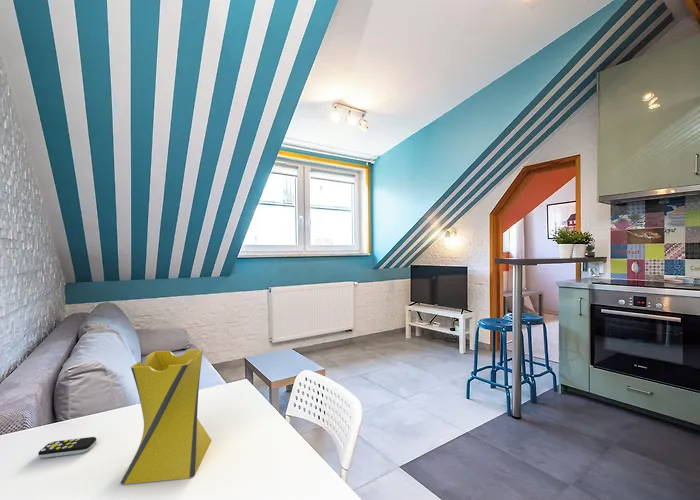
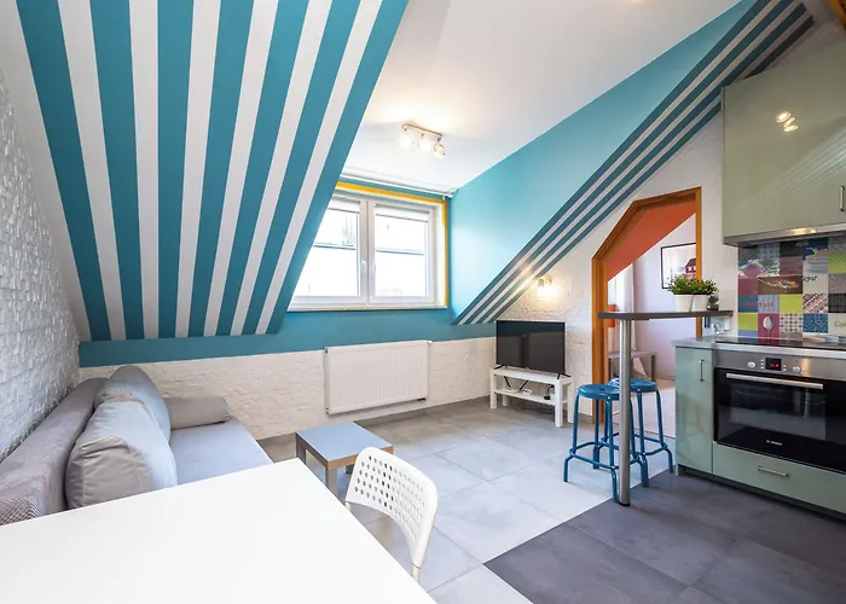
- remote control (68, 446)
- vase (169, 408)
